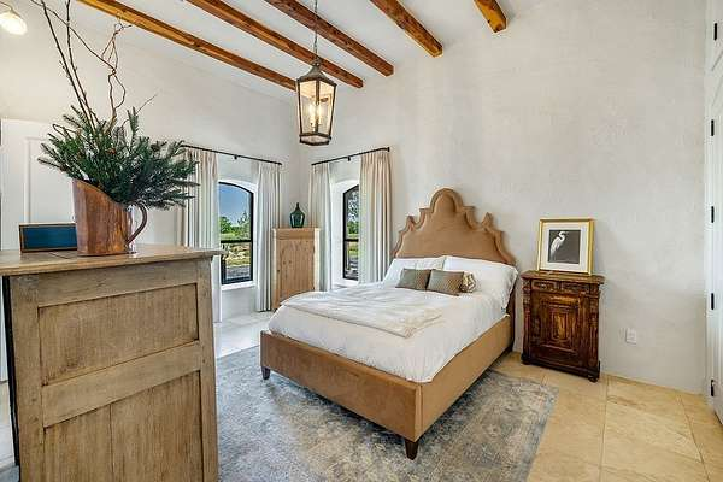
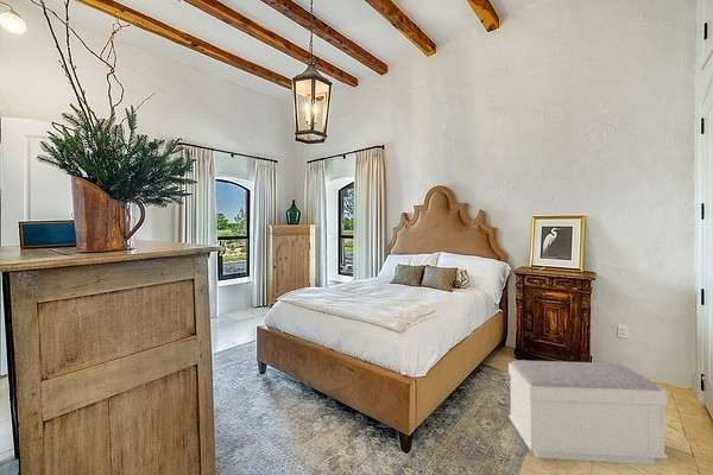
+ bench (579, 406)
